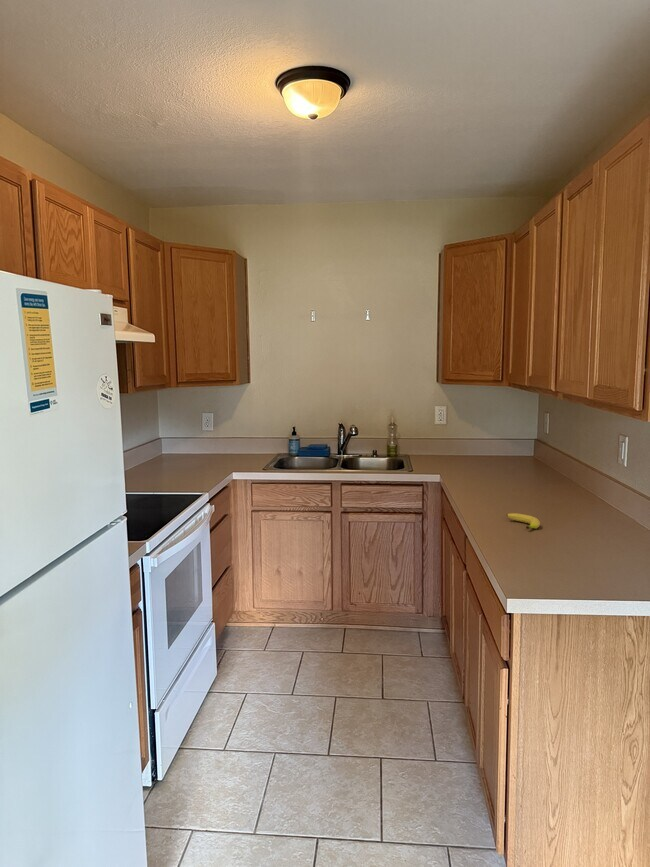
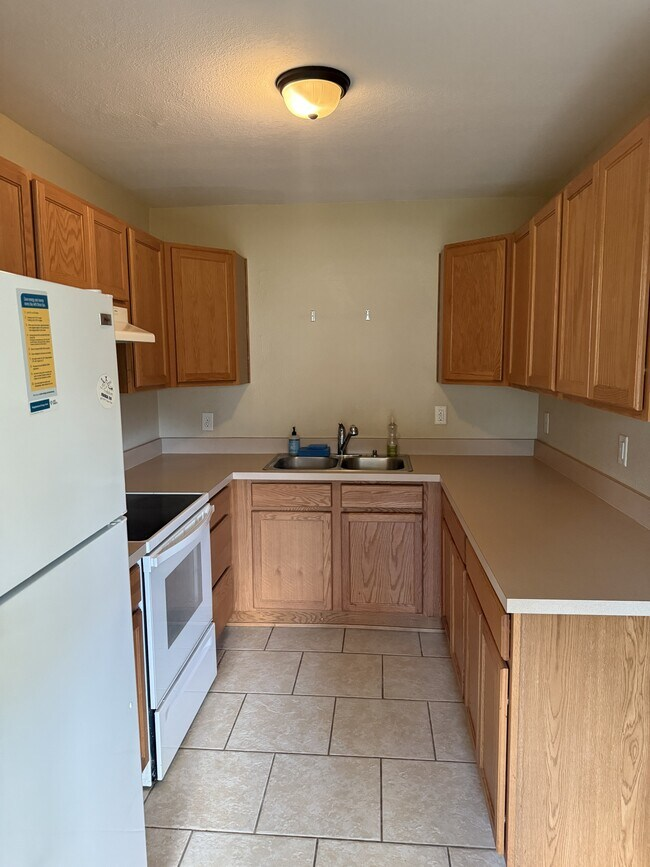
- fruit (523, 521)
